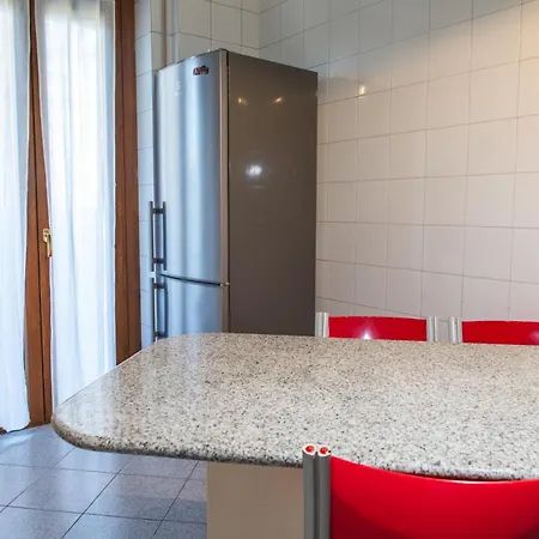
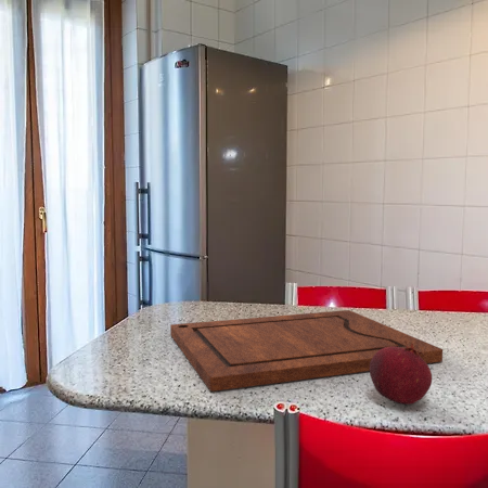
+ fruit (401, 372)
+ cutting board (295, 341)
